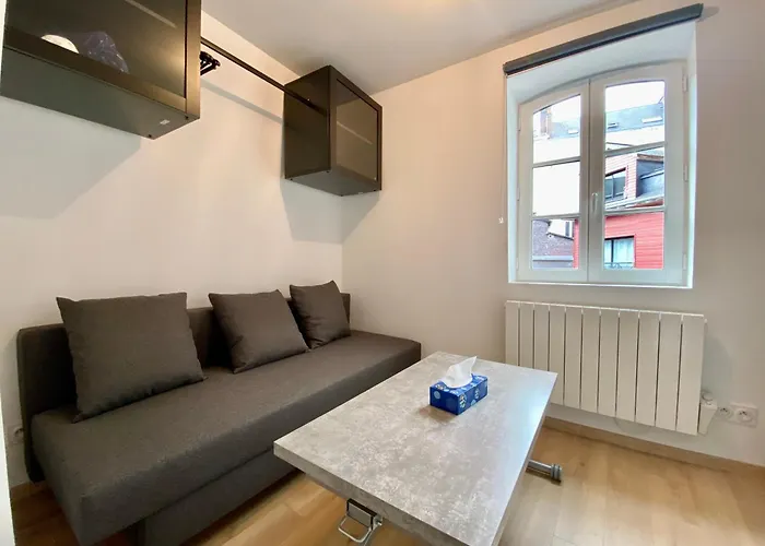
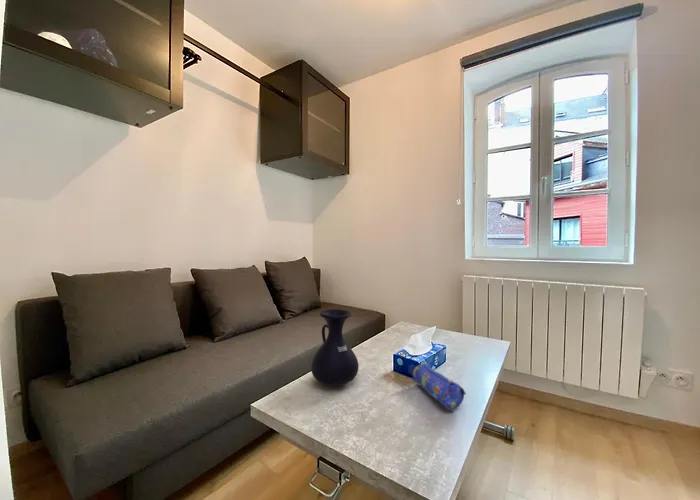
+ vase (334, 347)
+ pencil case (436, 383)
